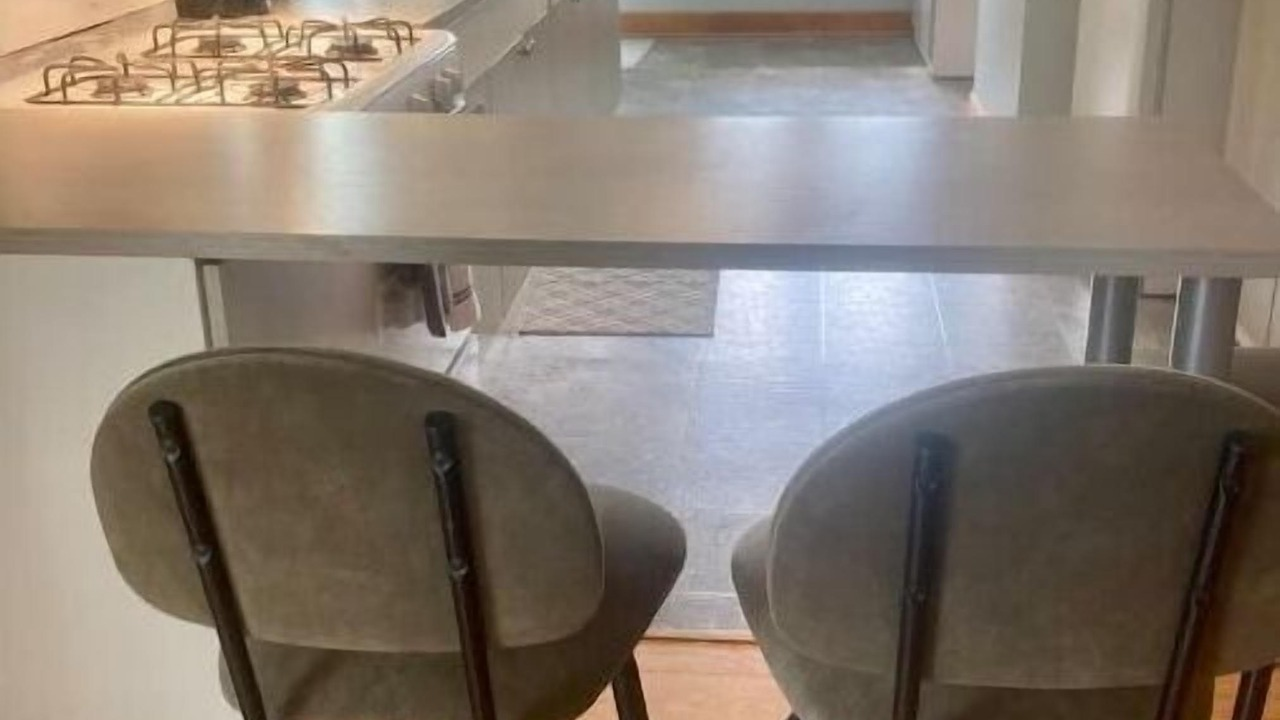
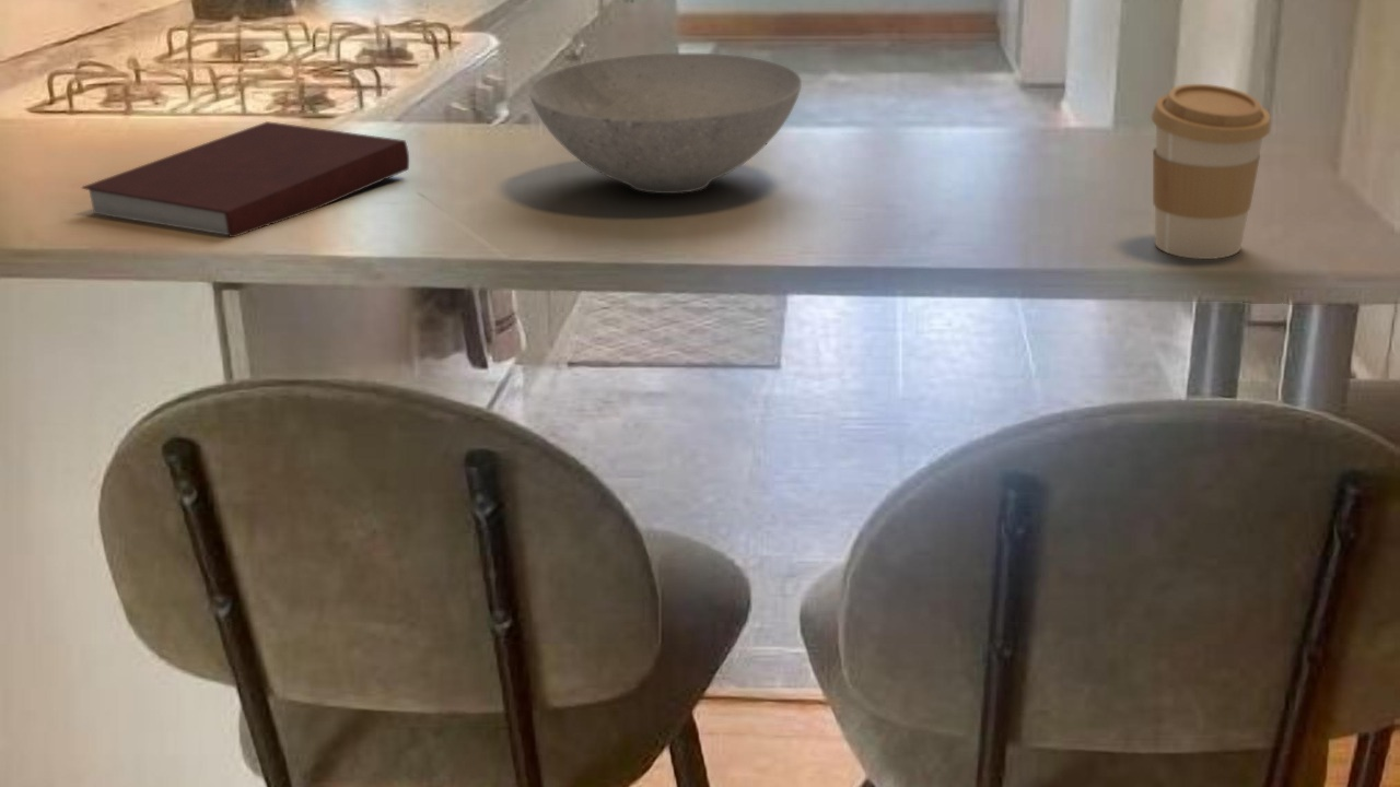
+ notebook (252, 177)
+ coffee cup (1204, 171)
+ bowl (667, 133)
